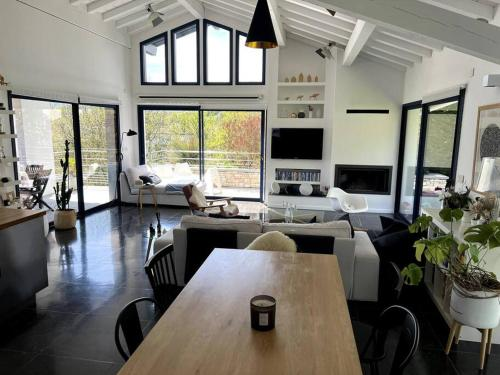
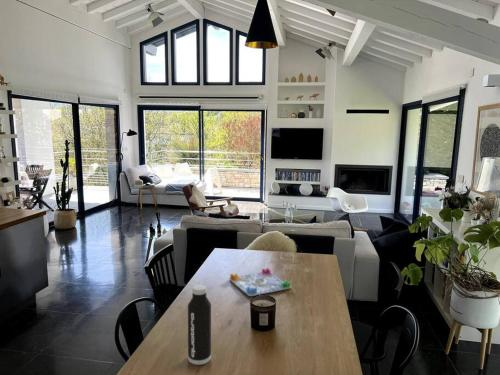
+ water bottle (199, 323)
+ board game (259, 280)
